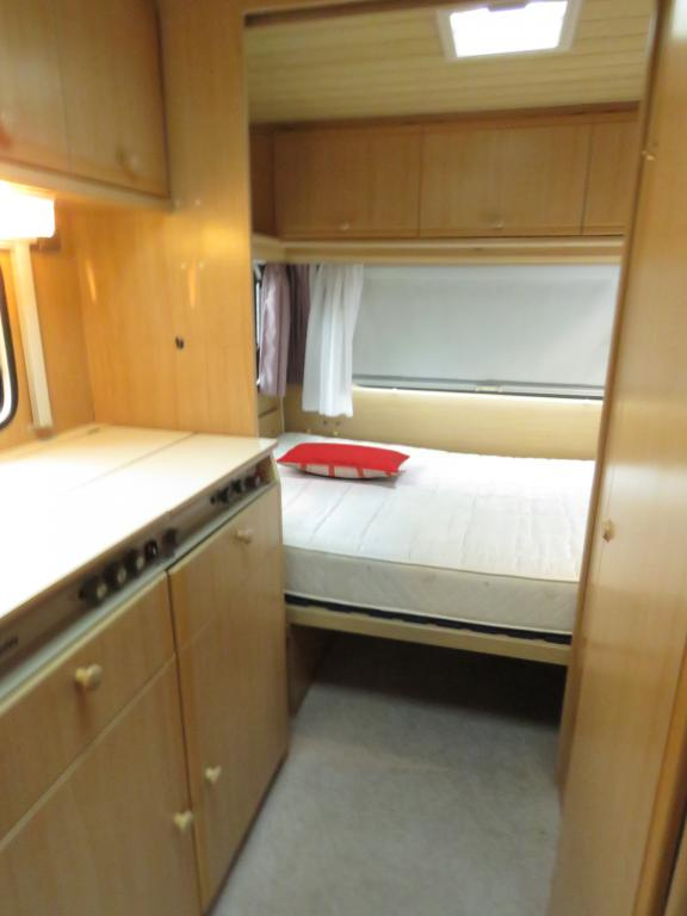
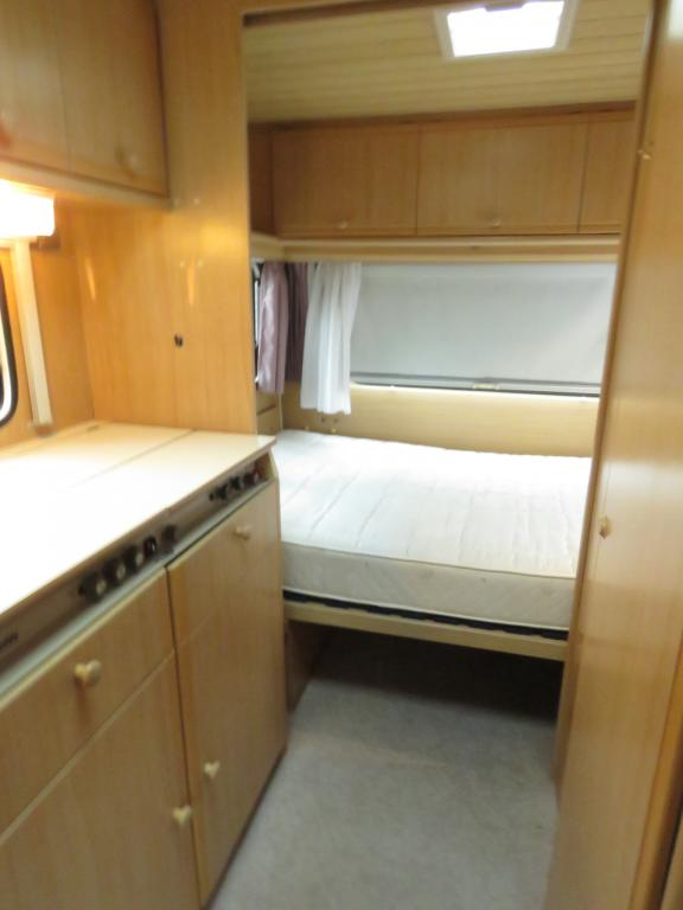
- pillow (342, 459)
